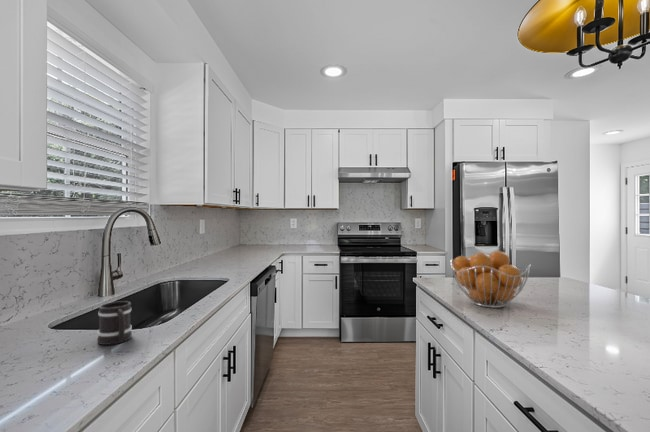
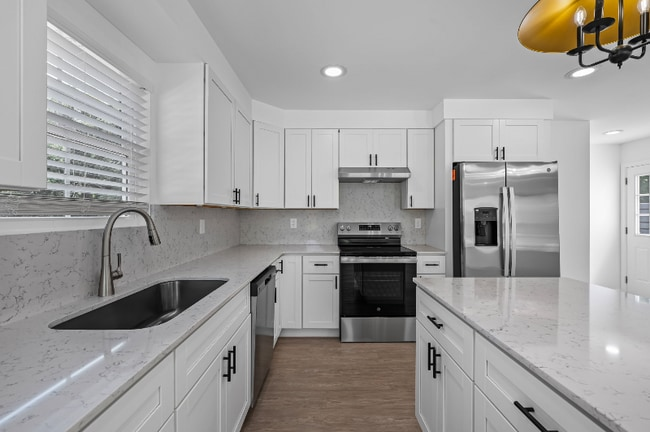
- mug (116, 323)
- fruit basket (488, 277)
